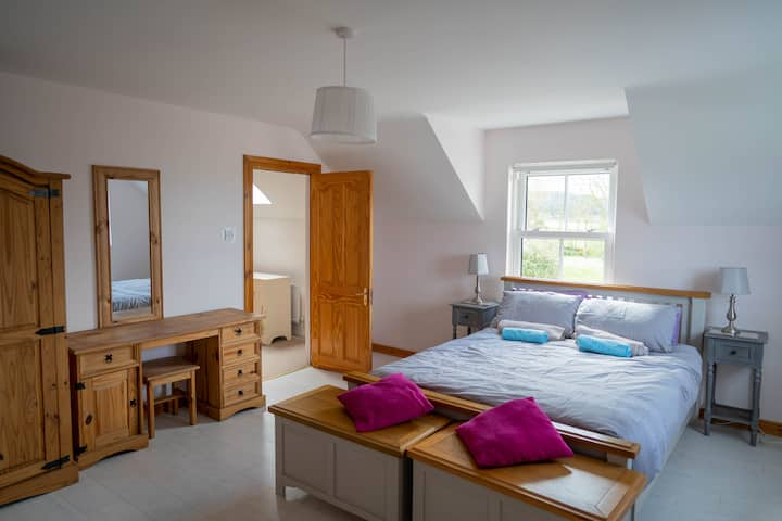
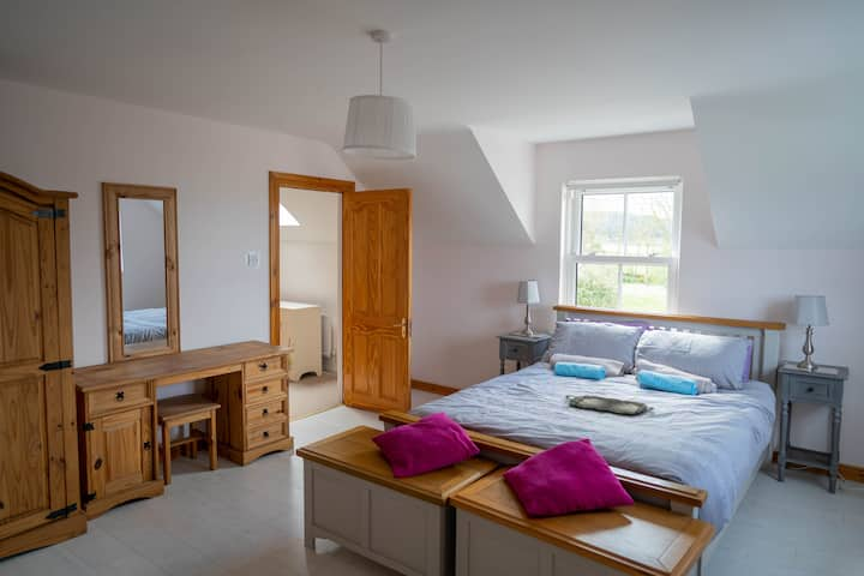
+ serving tray (607, 403)
